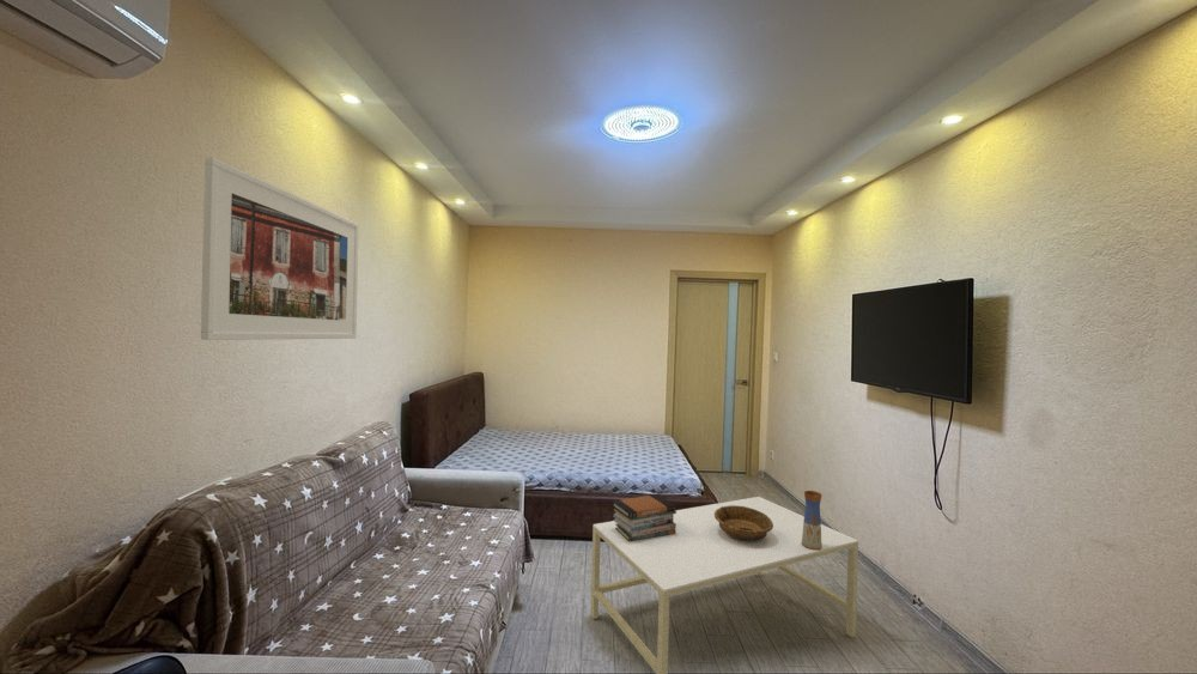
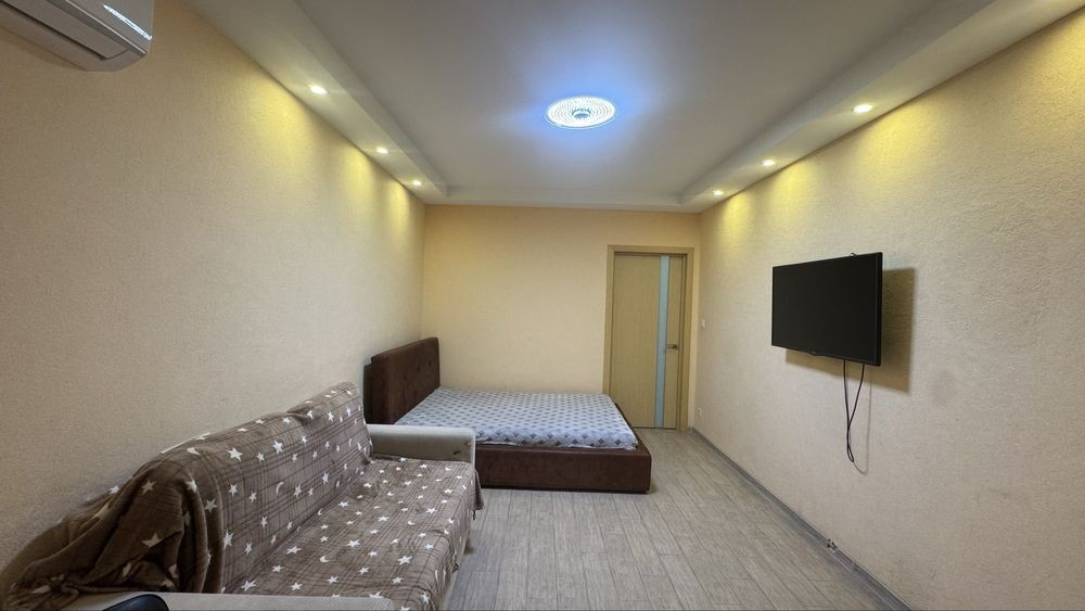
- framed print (297, 268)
- decorative bowl (742, 524)
- vase (812, 518)
- coffee table (721, 578)
- book stack (644, 516)
